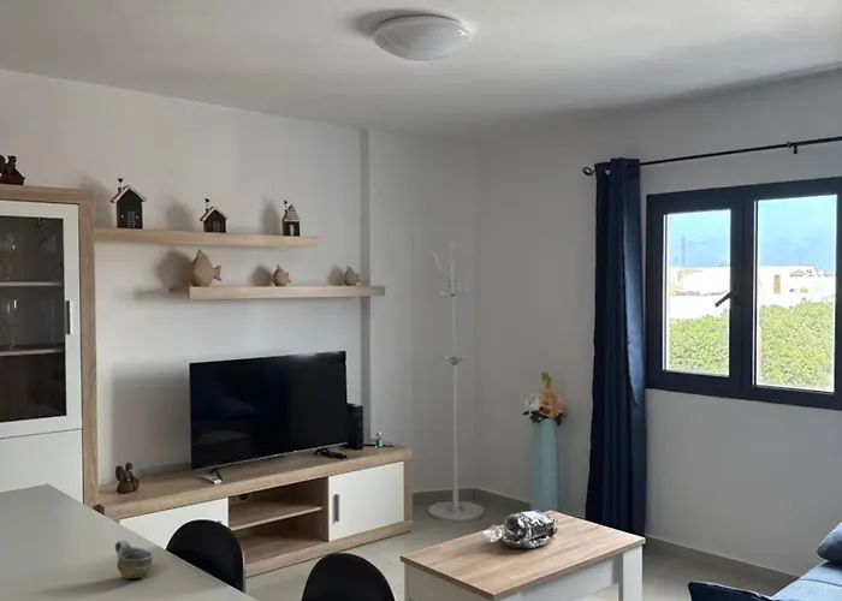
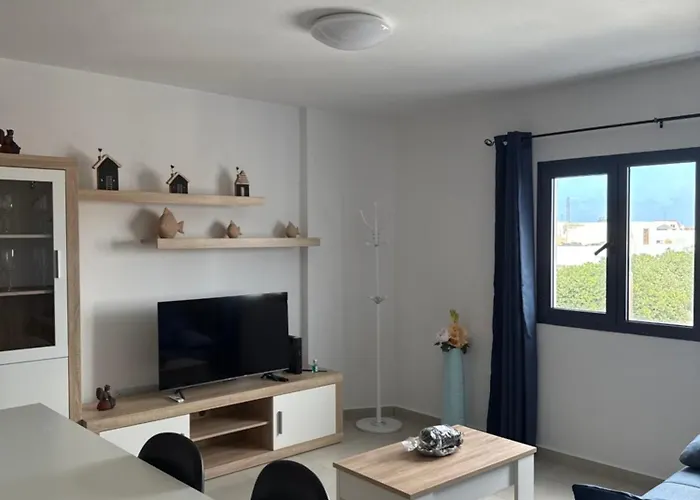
- cup (135, 559)
